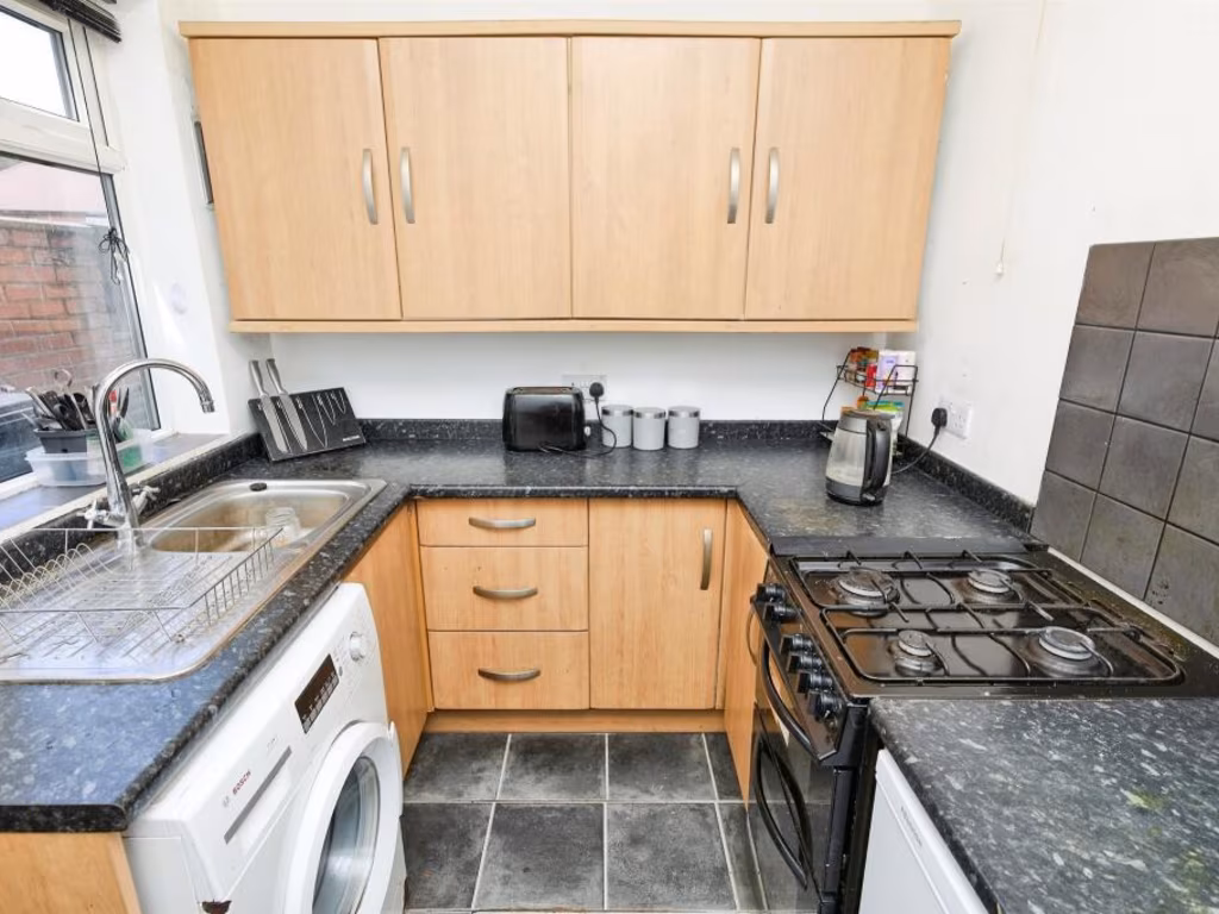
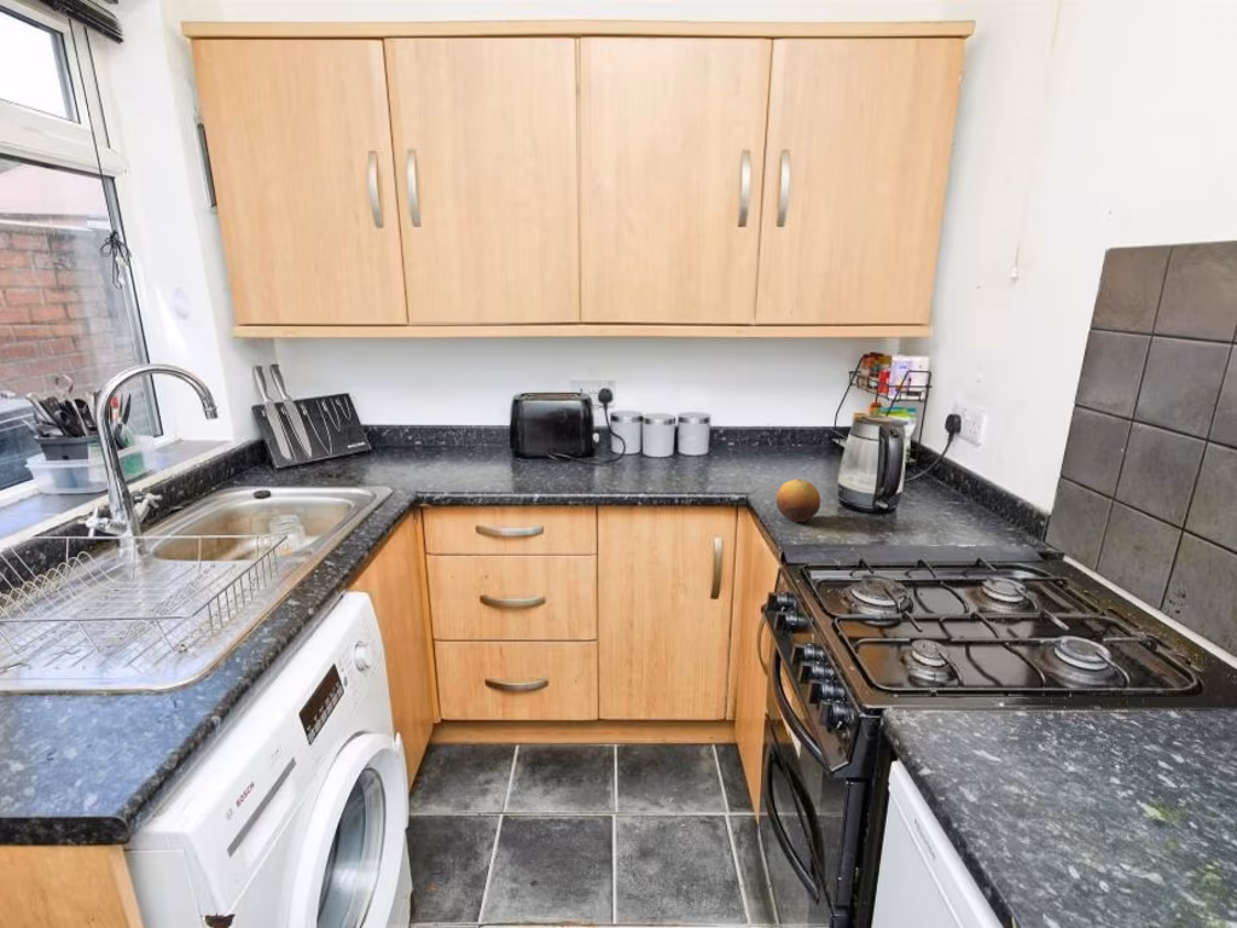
+ fruit (797, 500)
